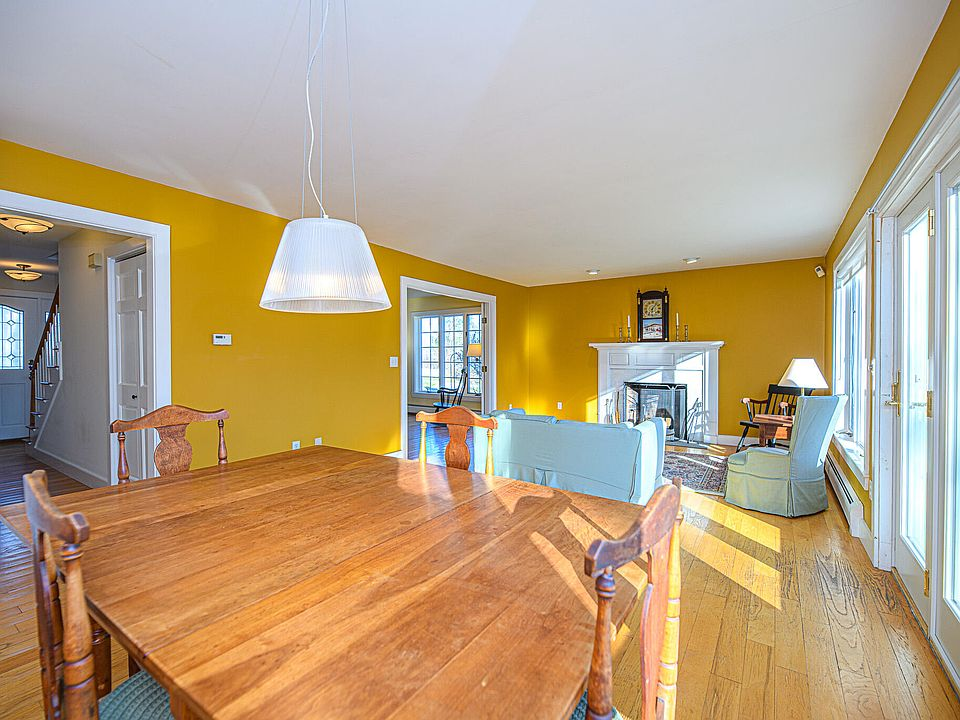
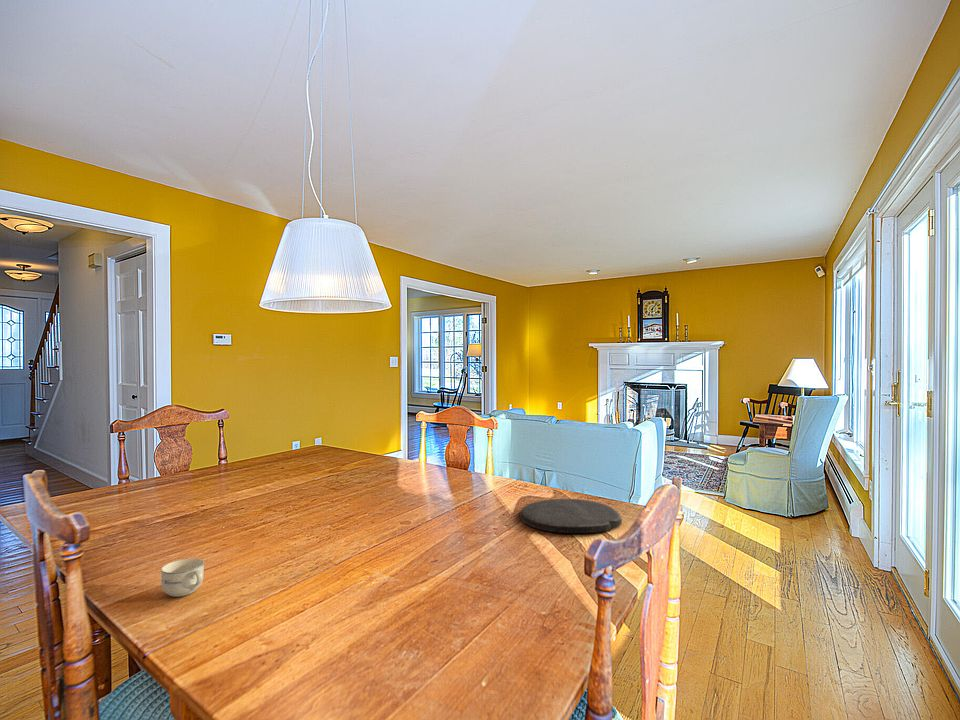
+ cup (185, 579)
+ plate (569, 513)
